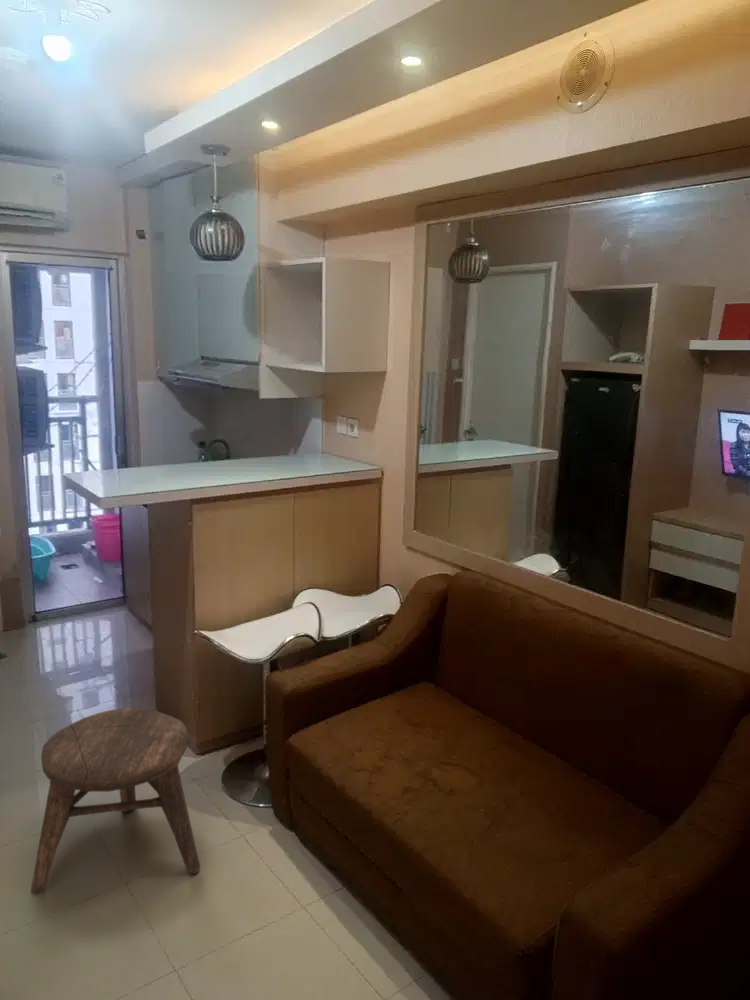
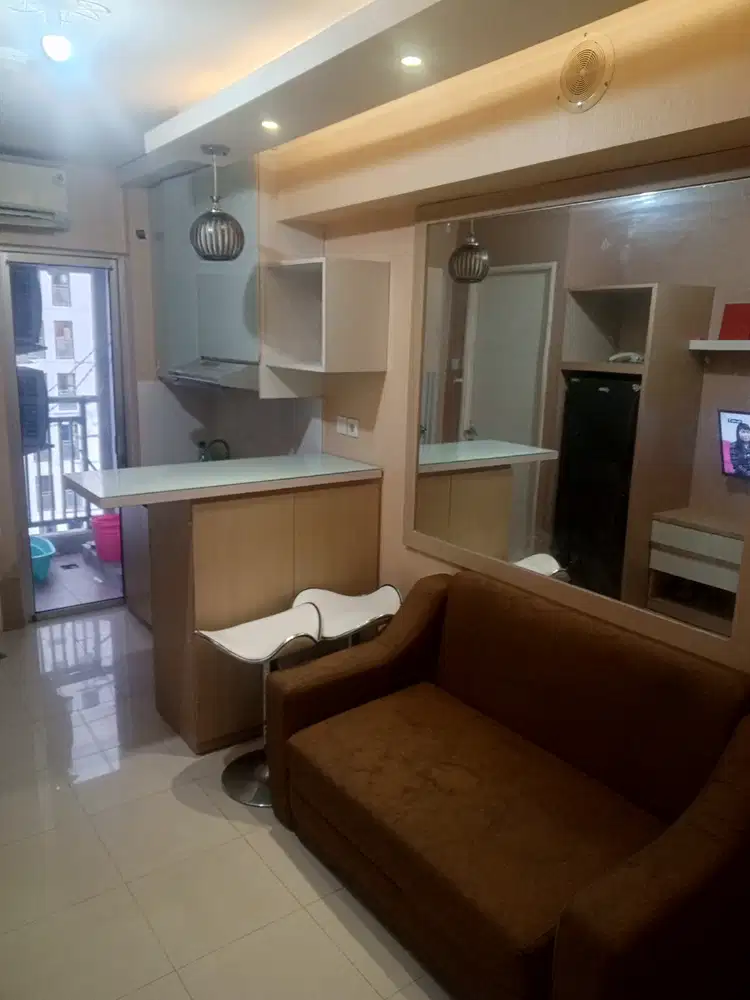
- stool (120, 793)
